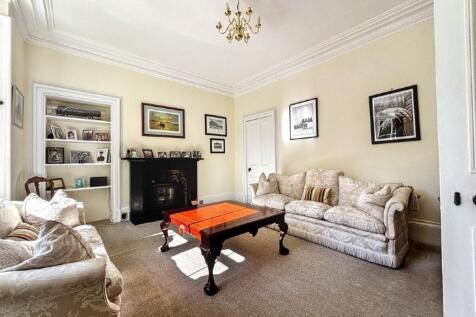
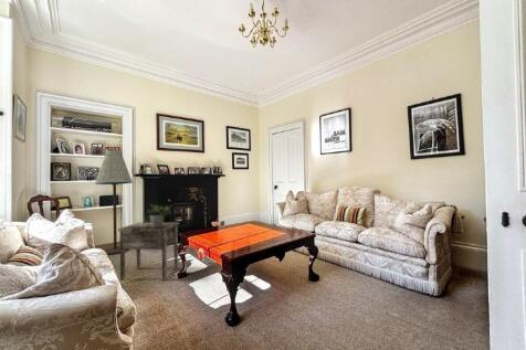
+ floor lamp (114, 200)
+ side table (150, 248)
+ potted plant (159, 214)
